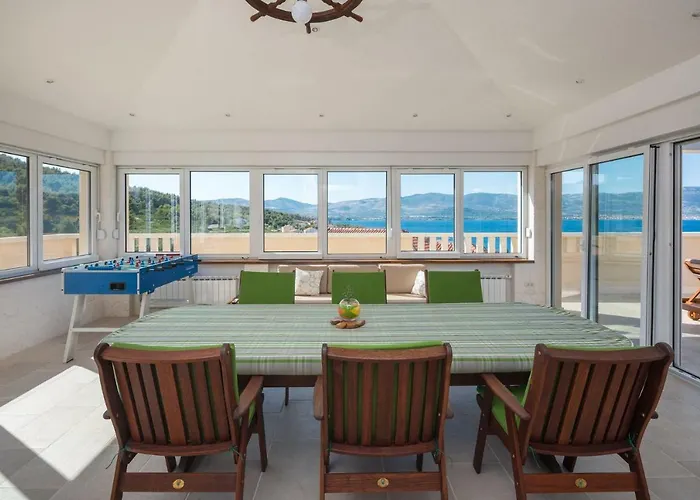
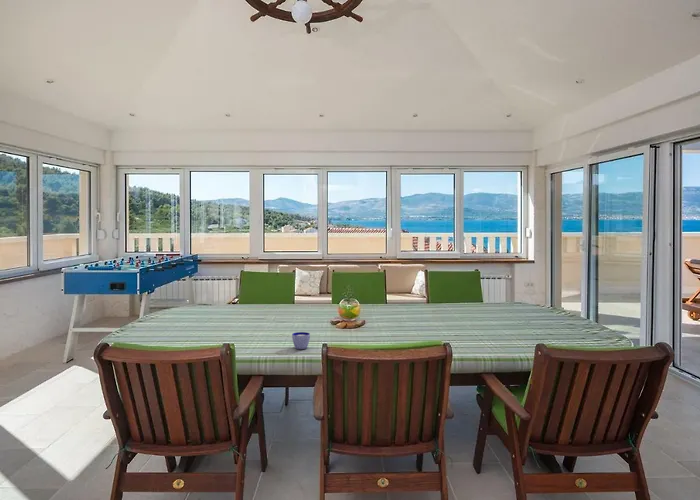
+ cup (301, 340)
